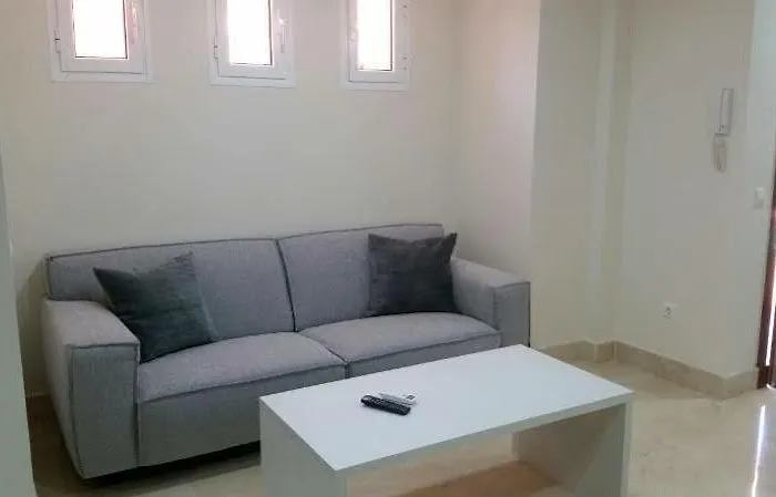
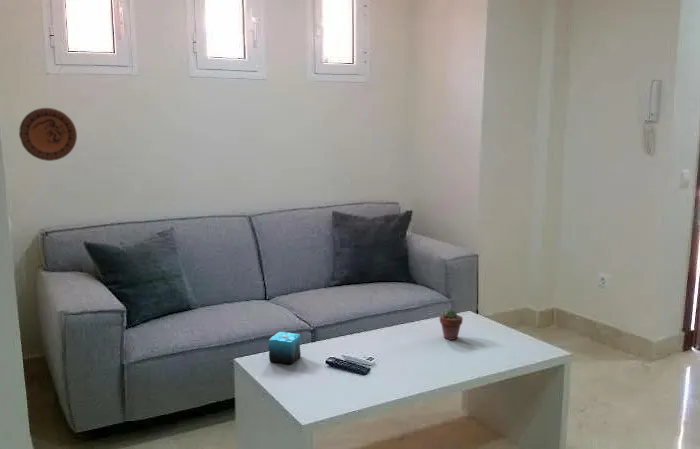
+ decorative plate (48, 134)
+ candle (285, 343)
+ potted succulent (450, 322)
